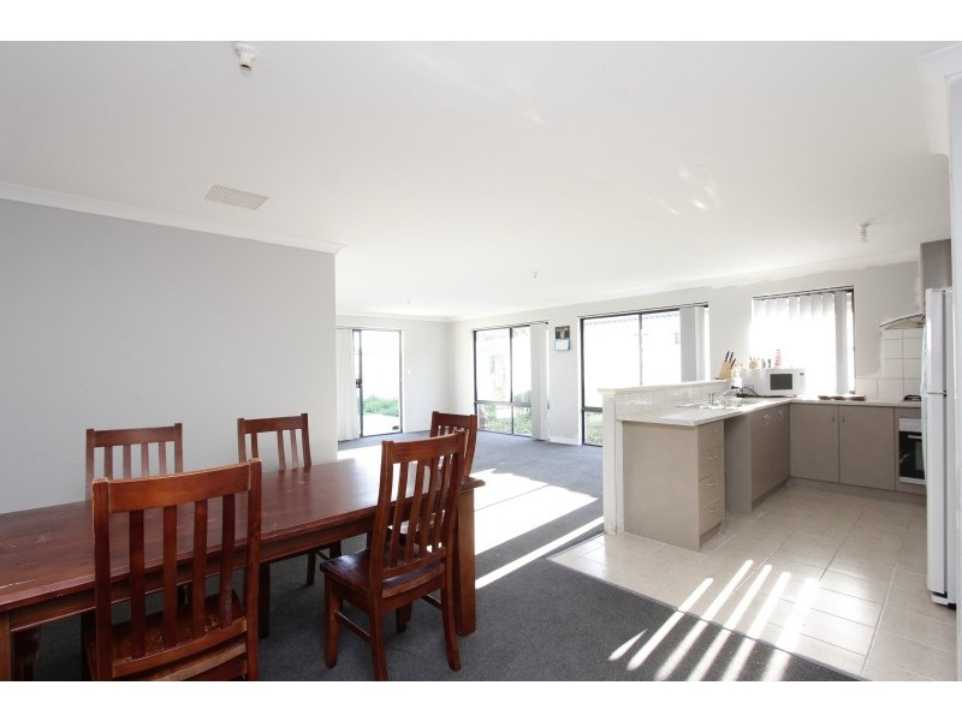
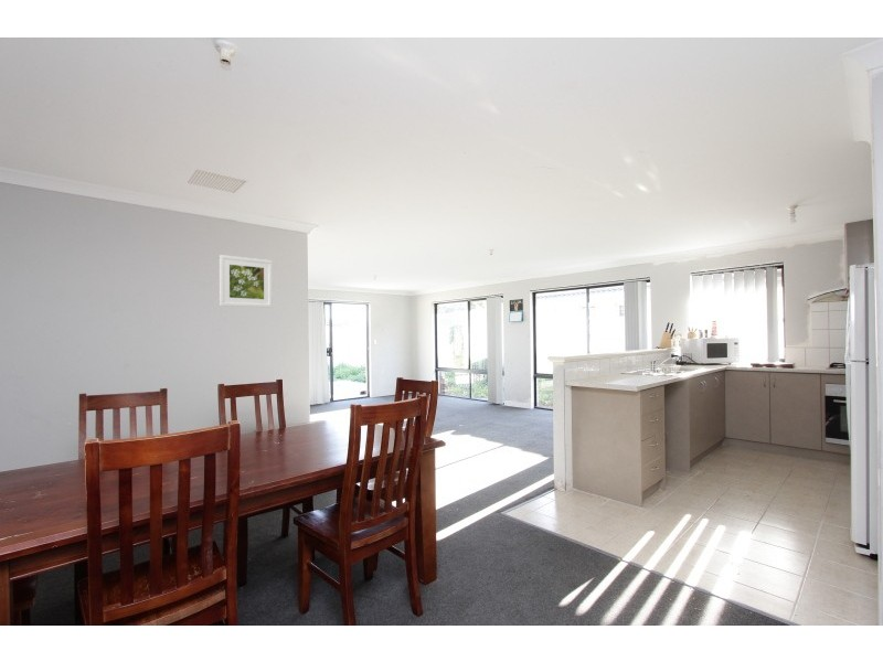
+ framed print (246, 281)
